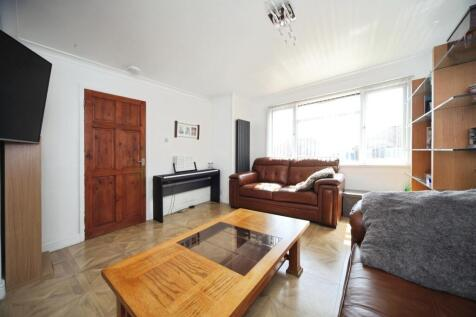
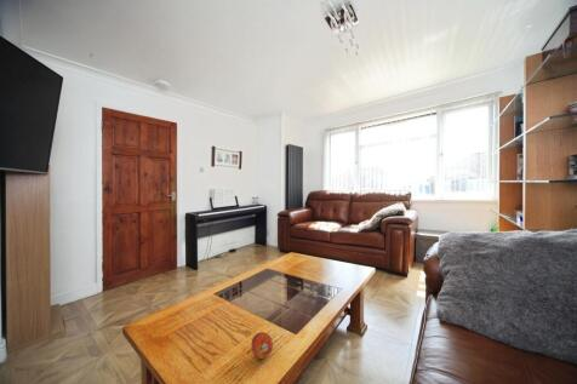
+ fruit (262, 345)
